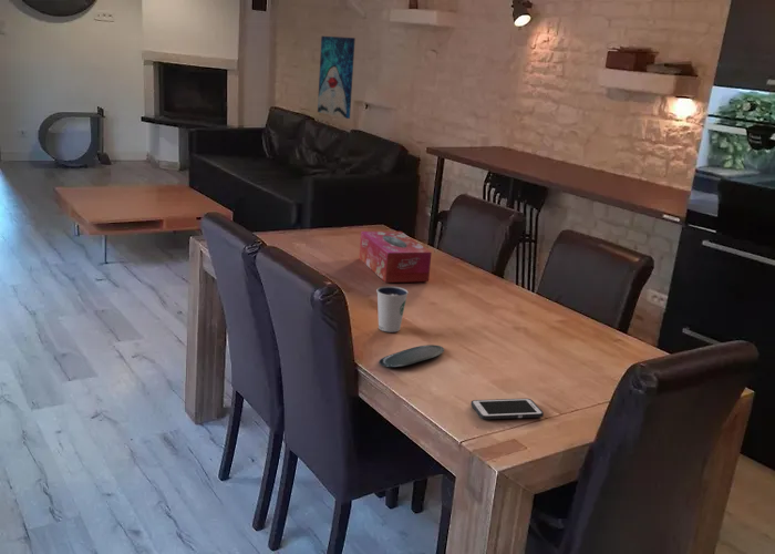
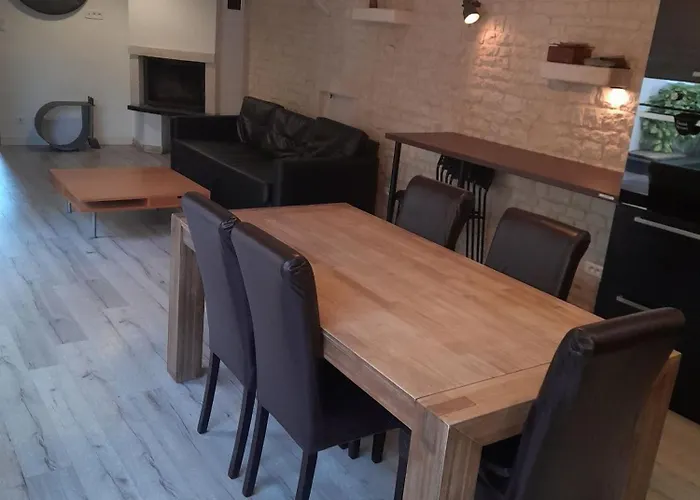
- oval tray (412, 355)
- cell phone (506, 409)
- wall art (334, 76)
- dixie cup (391, 309)
- tissue box (393, 255)
